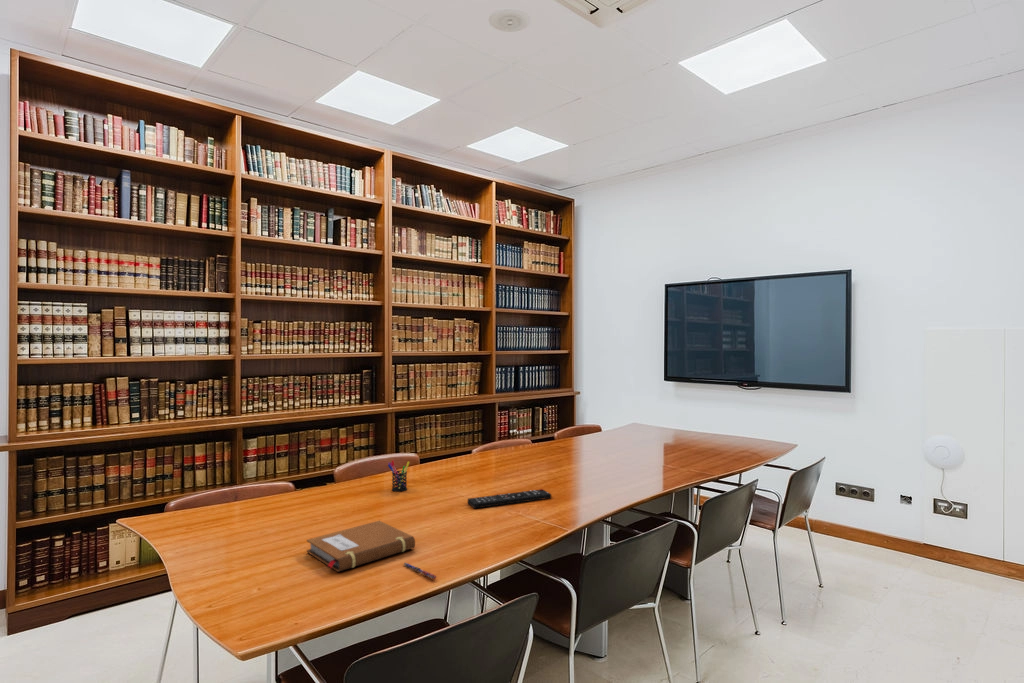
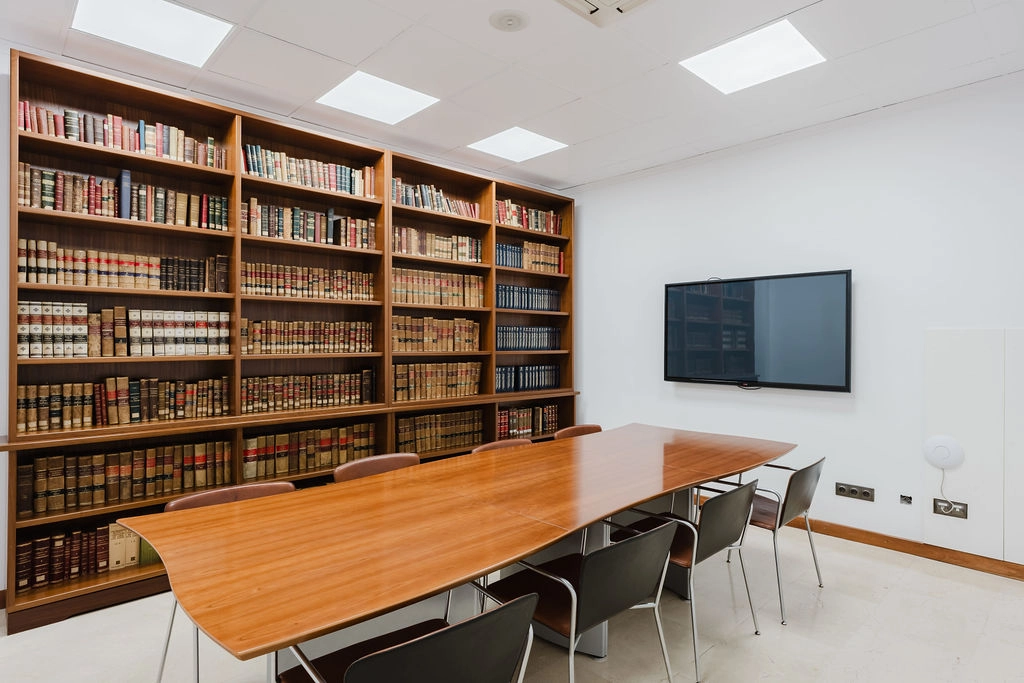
- notebook (359, 545)
- pen holder (399, 475)
- remote control (510, 497)
- pen (419, 569)
